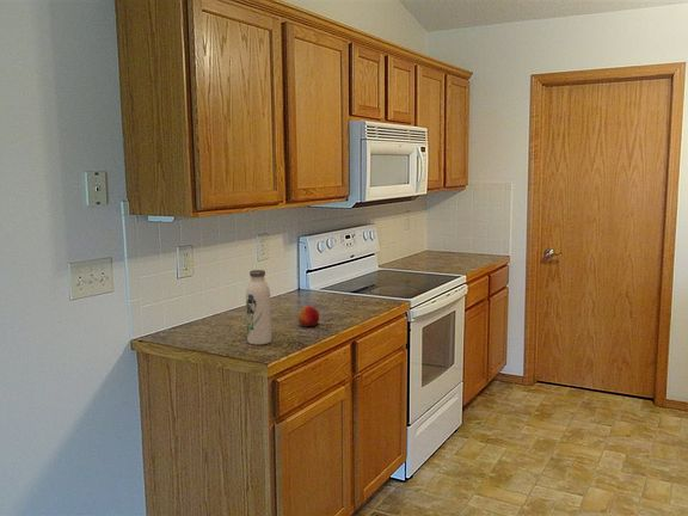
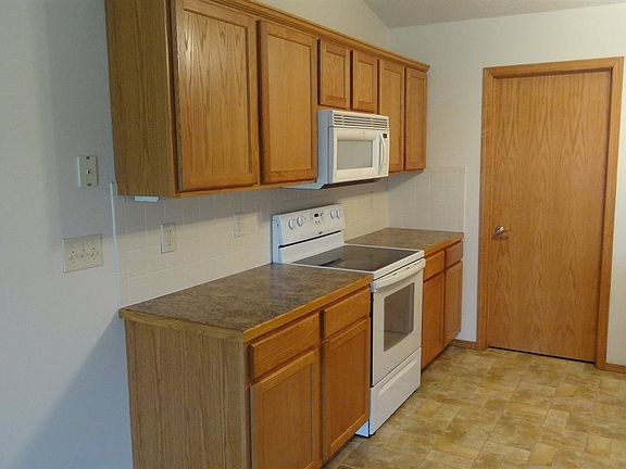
- water bottle (258, 306)
- apple (308, 315)
